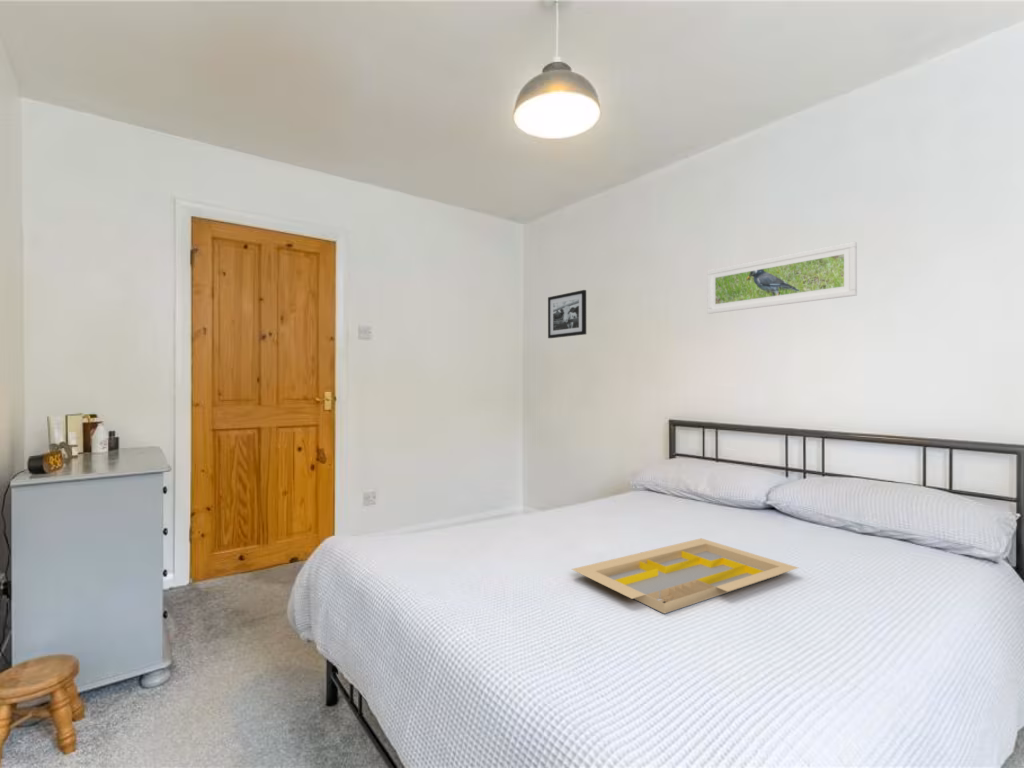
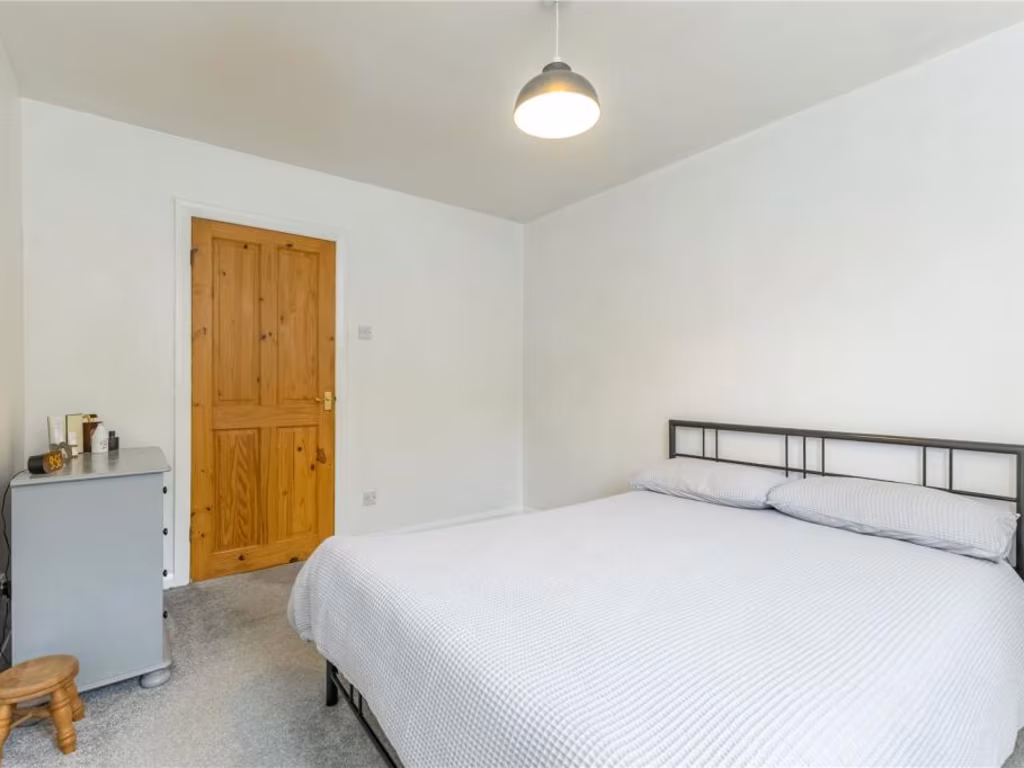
- picture frame (566, 315)
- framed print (773, 281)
- serving tray (685, 572)
